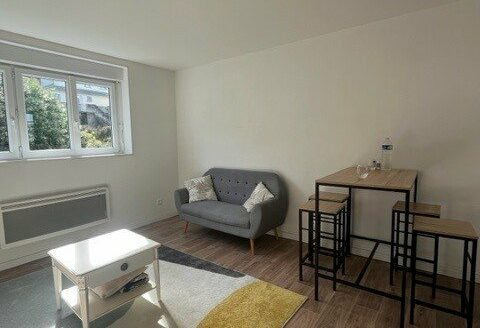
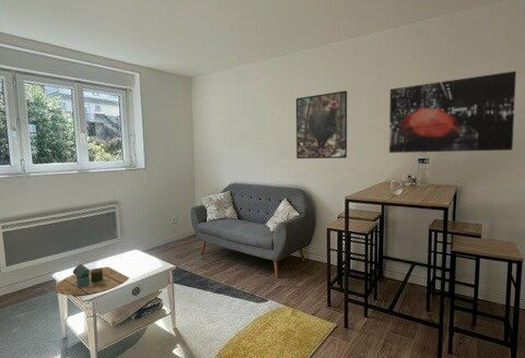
+ wall art (445, 117)
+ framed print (319, 127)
+ decorative tray (94, 270)
